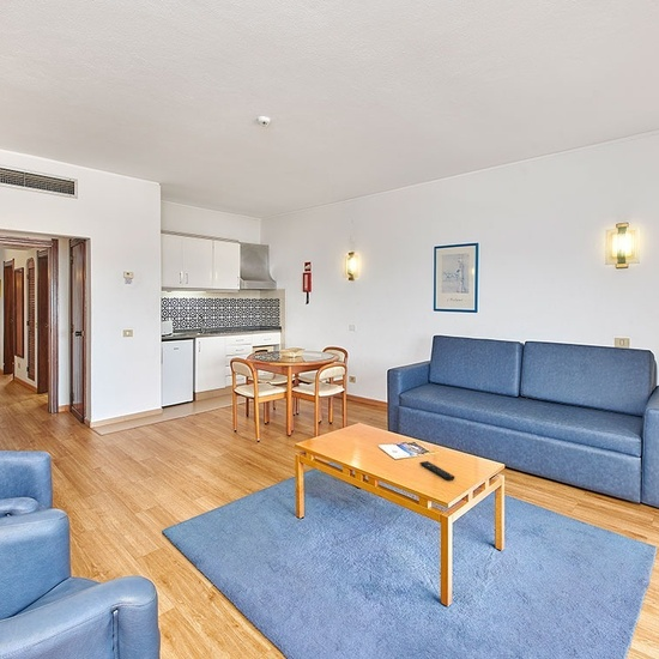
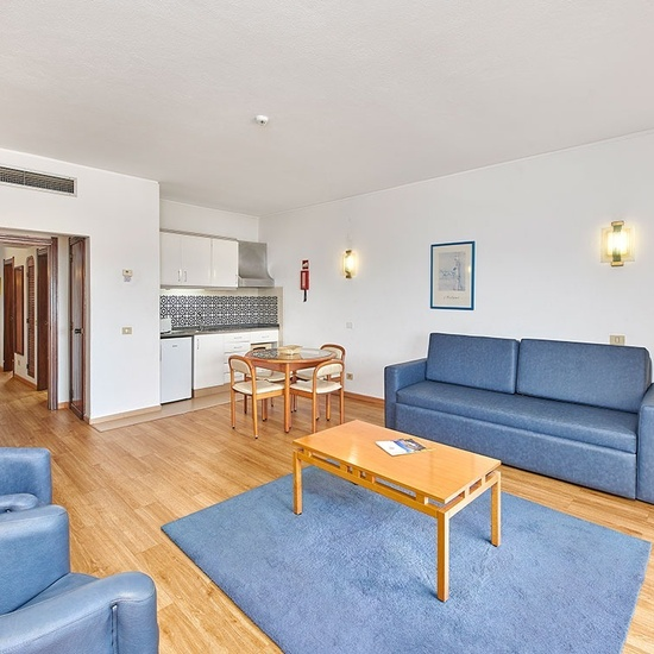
- remote control (436, 470)
